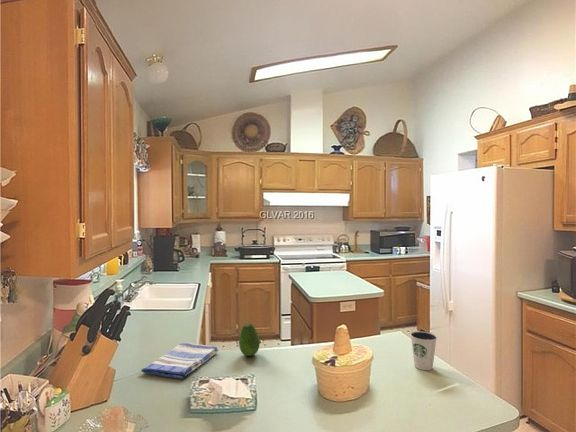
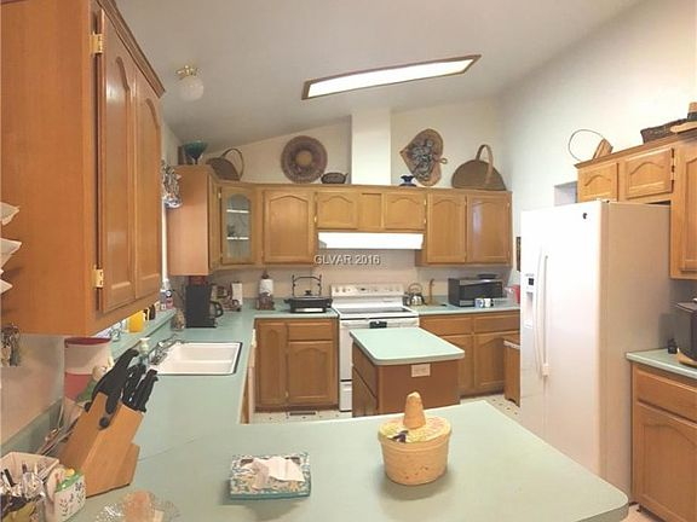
- dixie cup (423, 351)
- dish towel (182, 358)
- fruit (249, 339)
